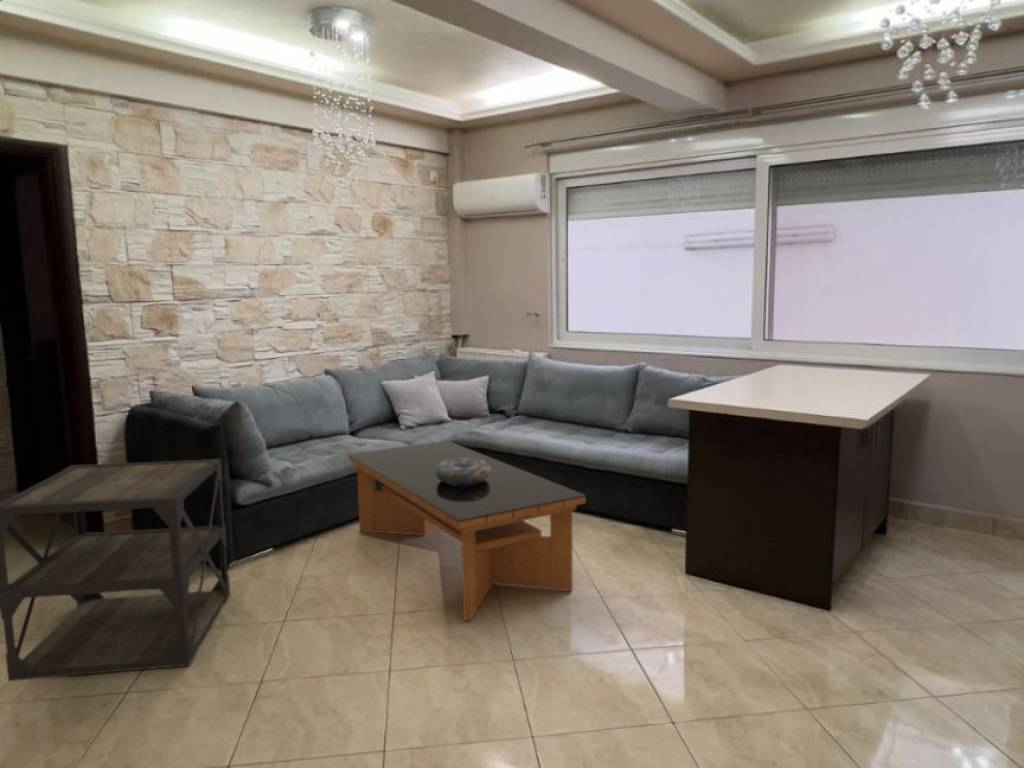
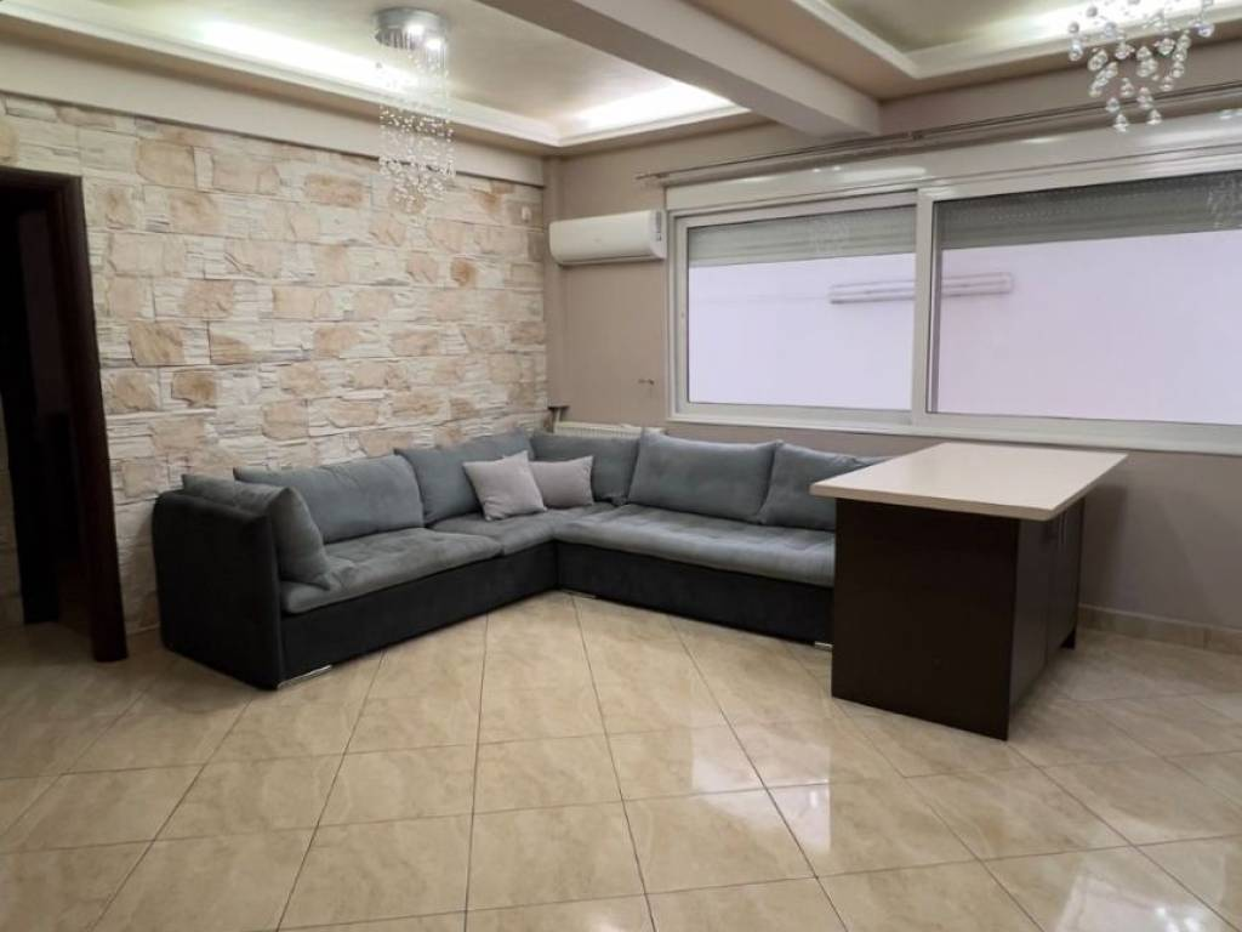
- side table (125, 557)
- coffee table (453, 514)
- decorative bowl (462, 471)
